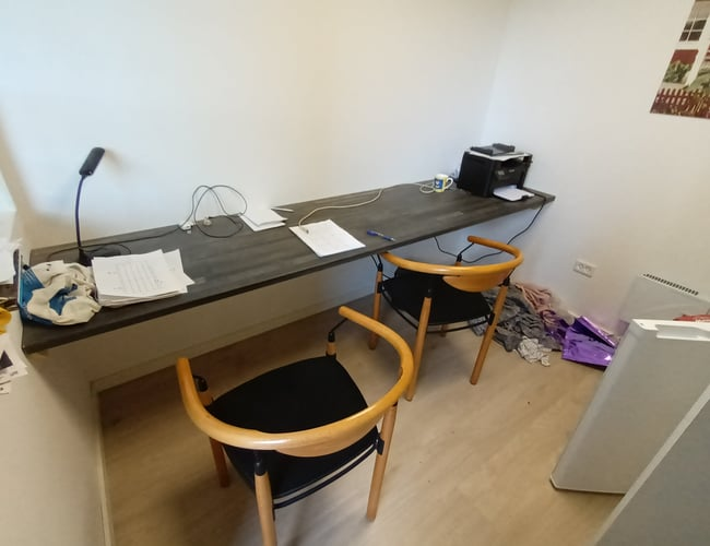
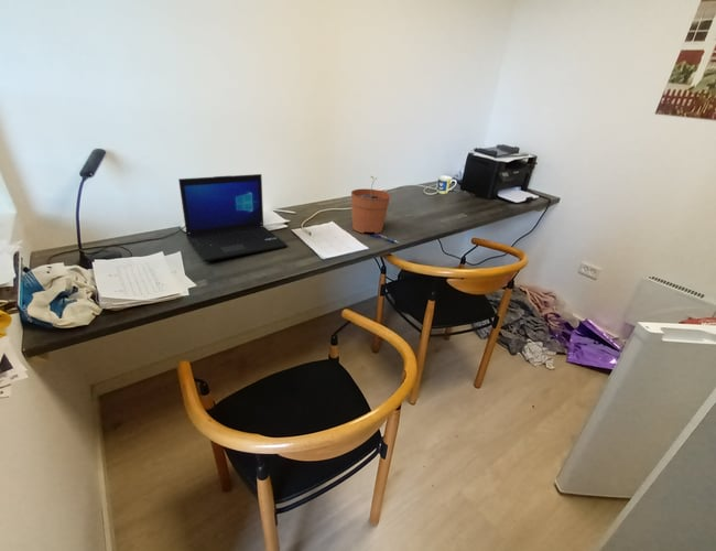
+ laptop (235, 214)
+ plant pot (369, 202)
